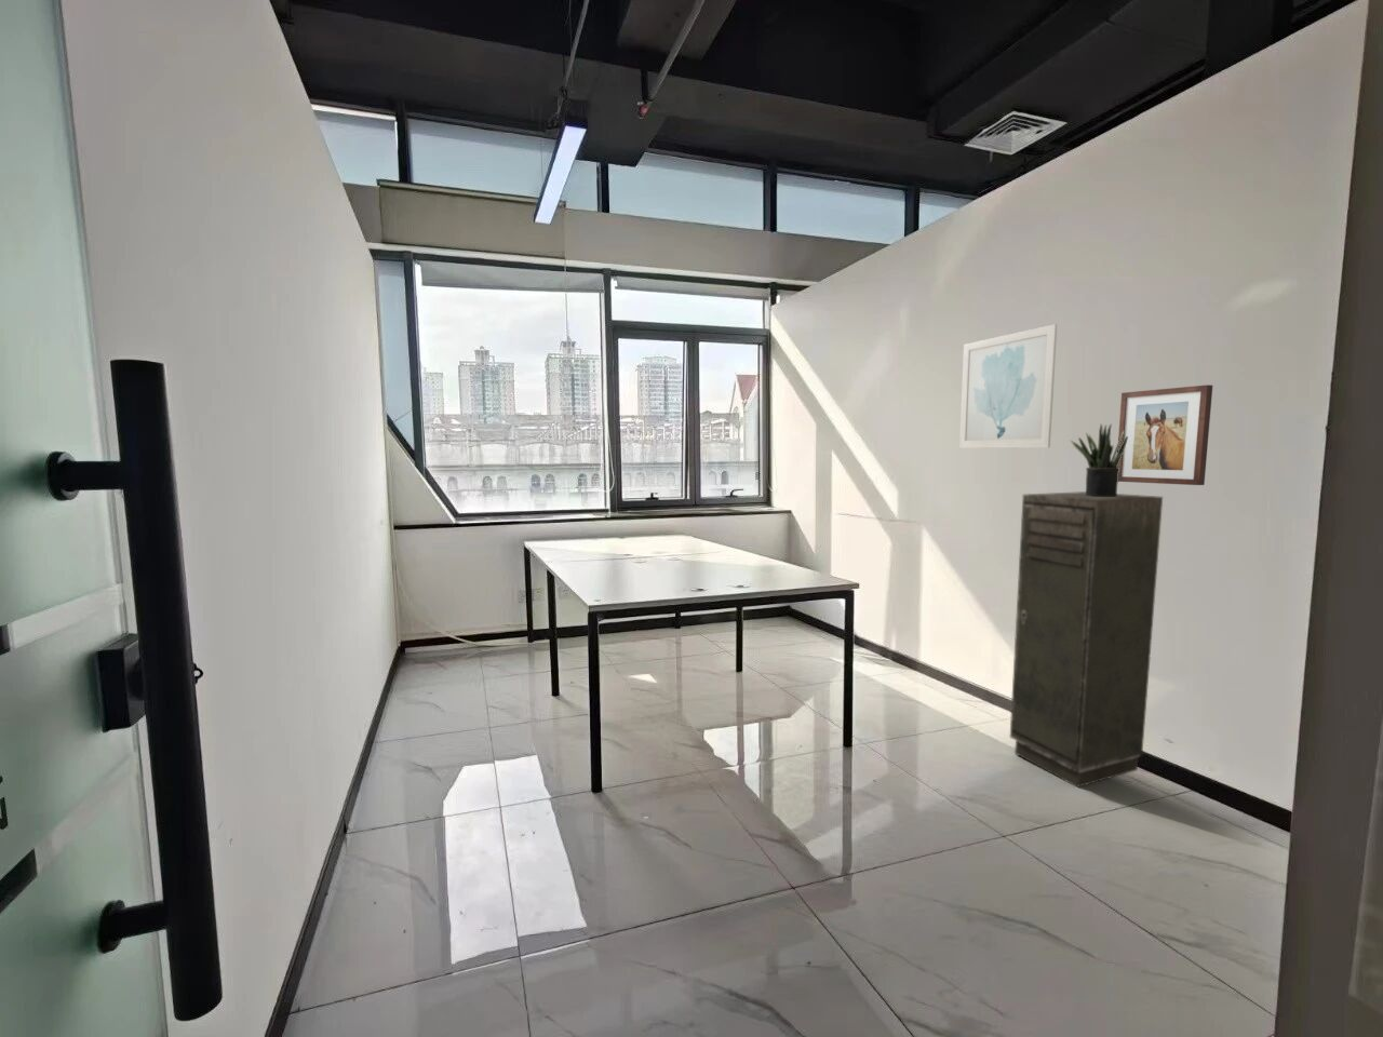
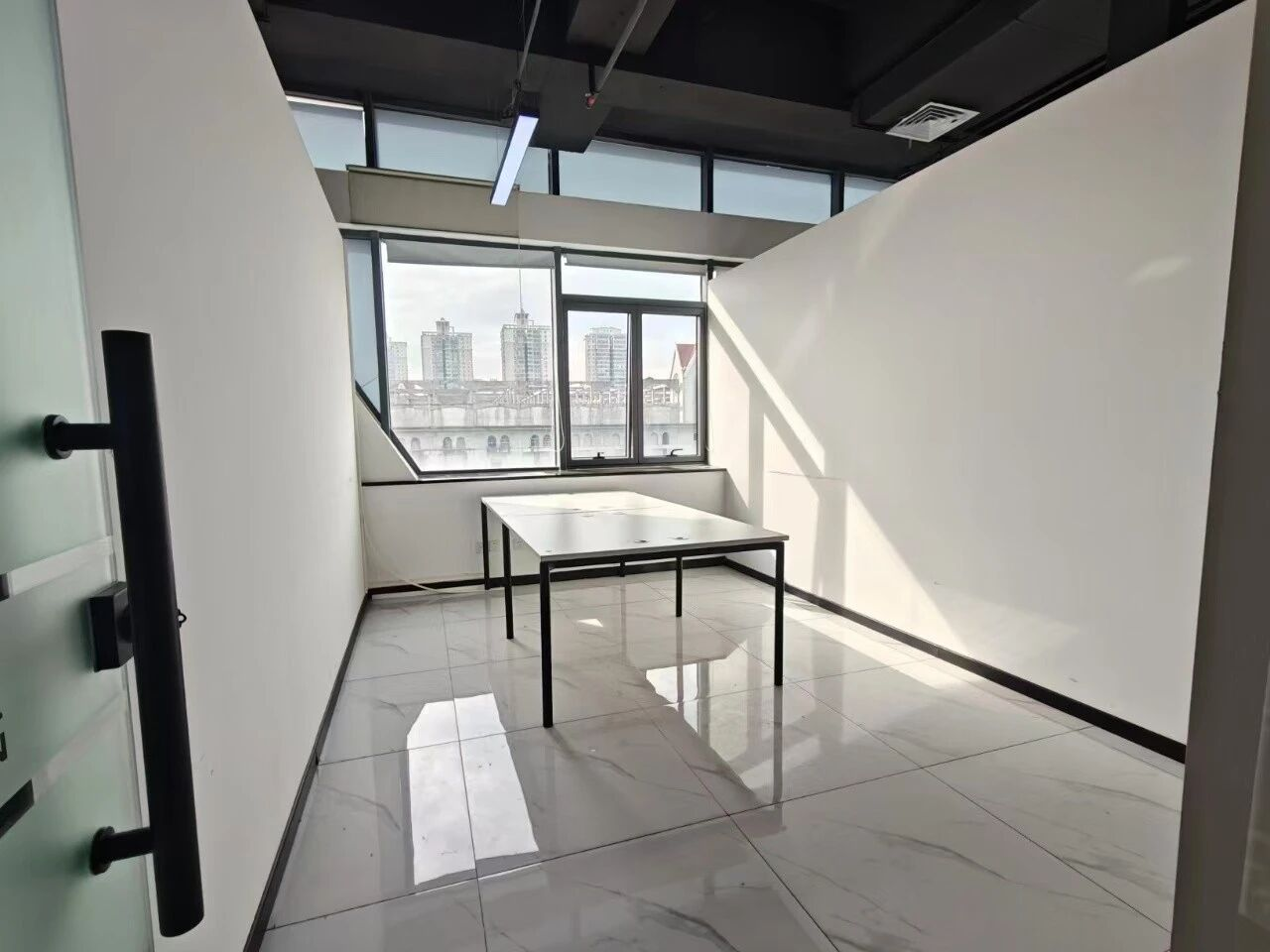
- wall art (1004, 392)
- potted plant (1099, 459)
- storage cabinet (1079, 632)
- wall art (1161, 437)
